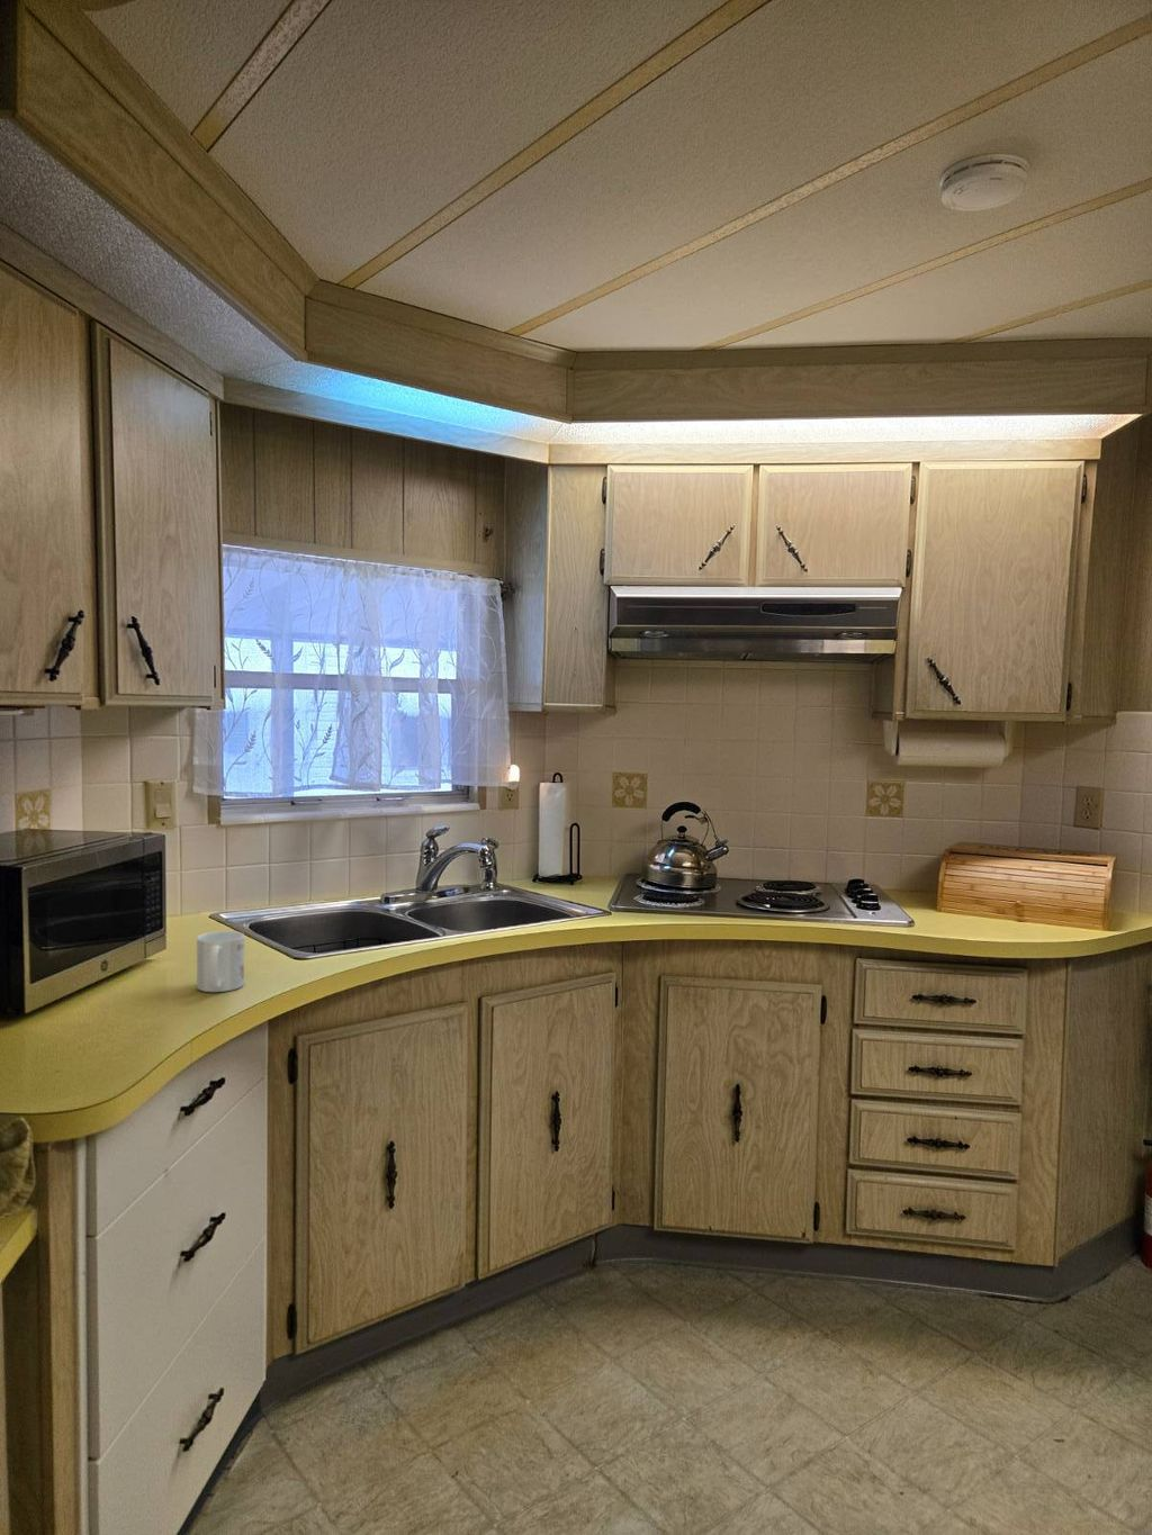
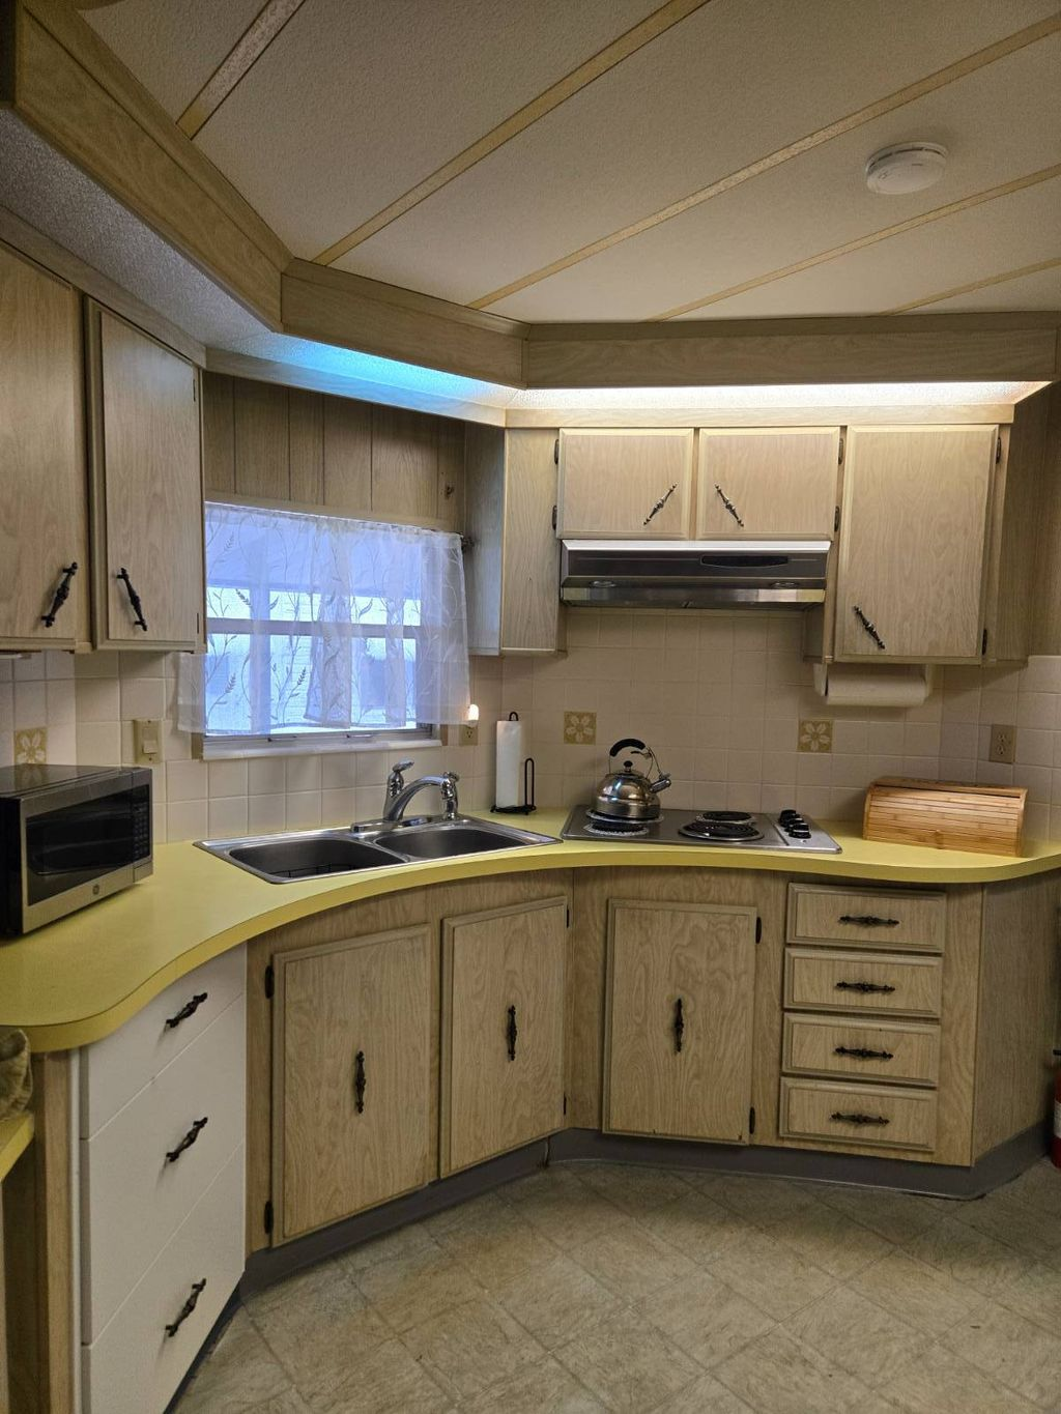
- mug (218, 963)
